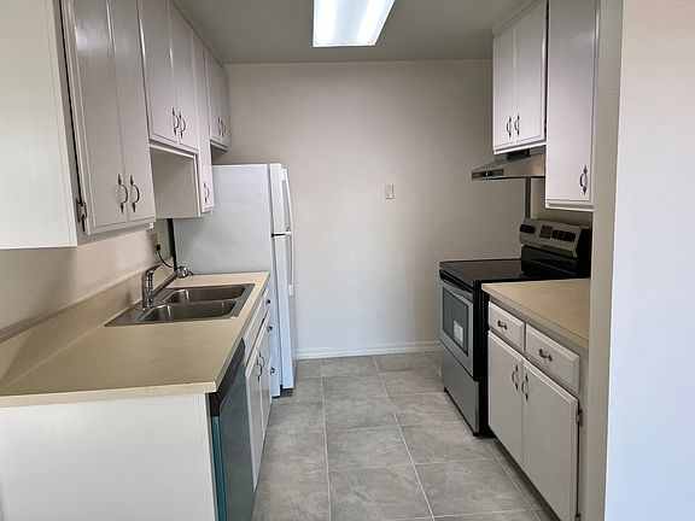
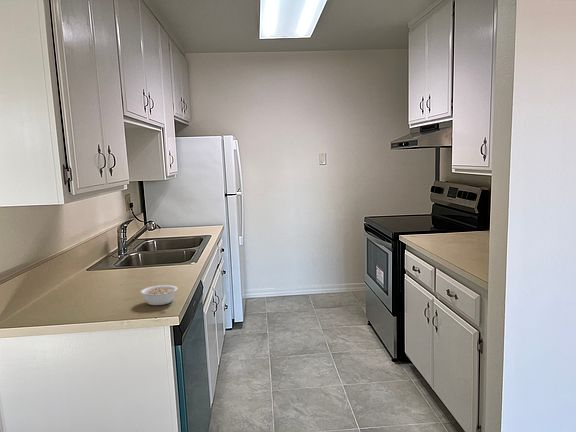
+ legume (160, 294)
